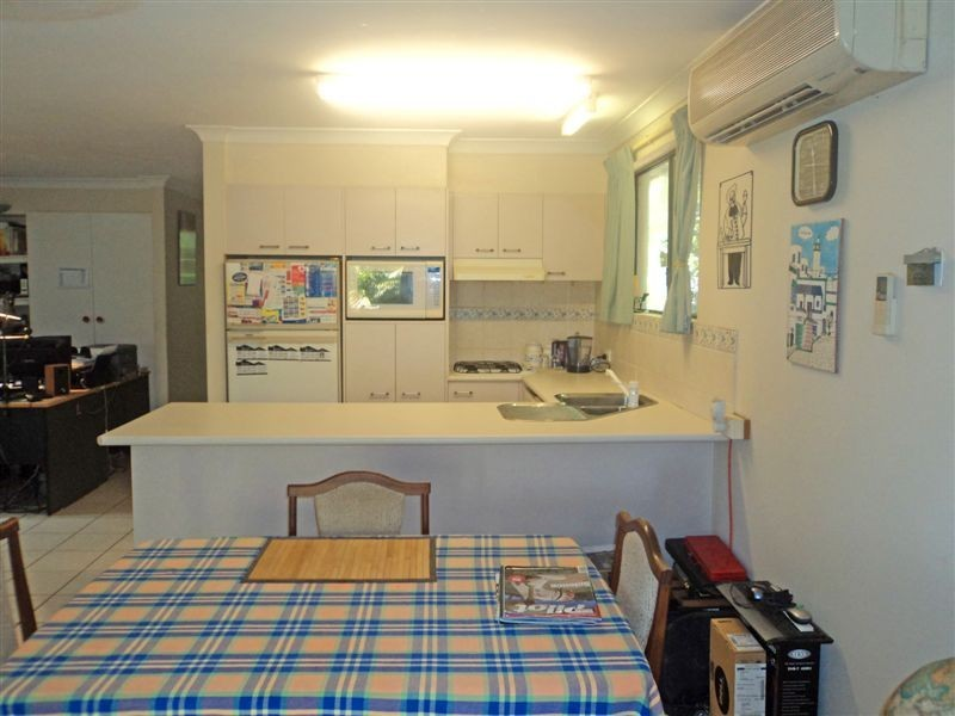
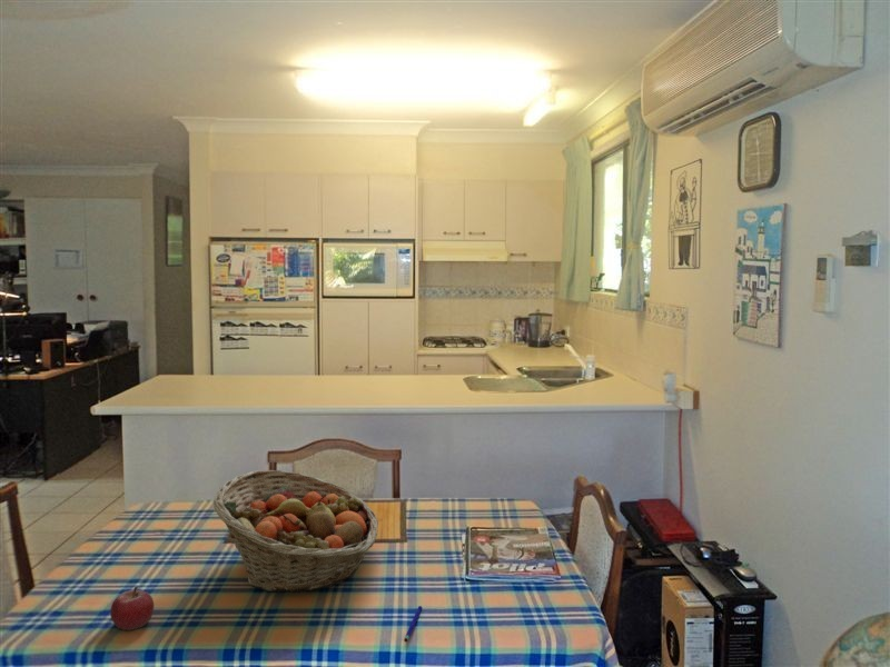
+ pen (413, 623)
+ fruit basket (299, 524)
+ fruit (132, 606)
